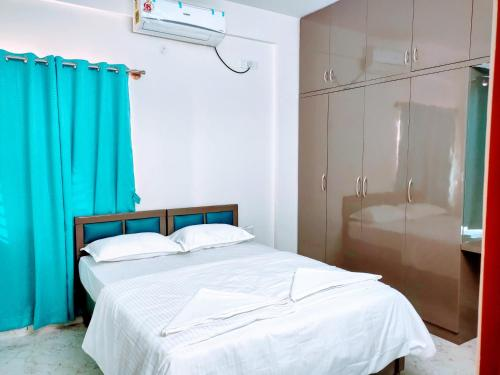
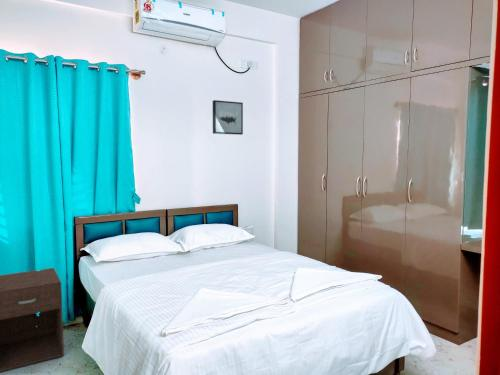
+ wall art (227, 117)
+ nightstand (26, 316)
